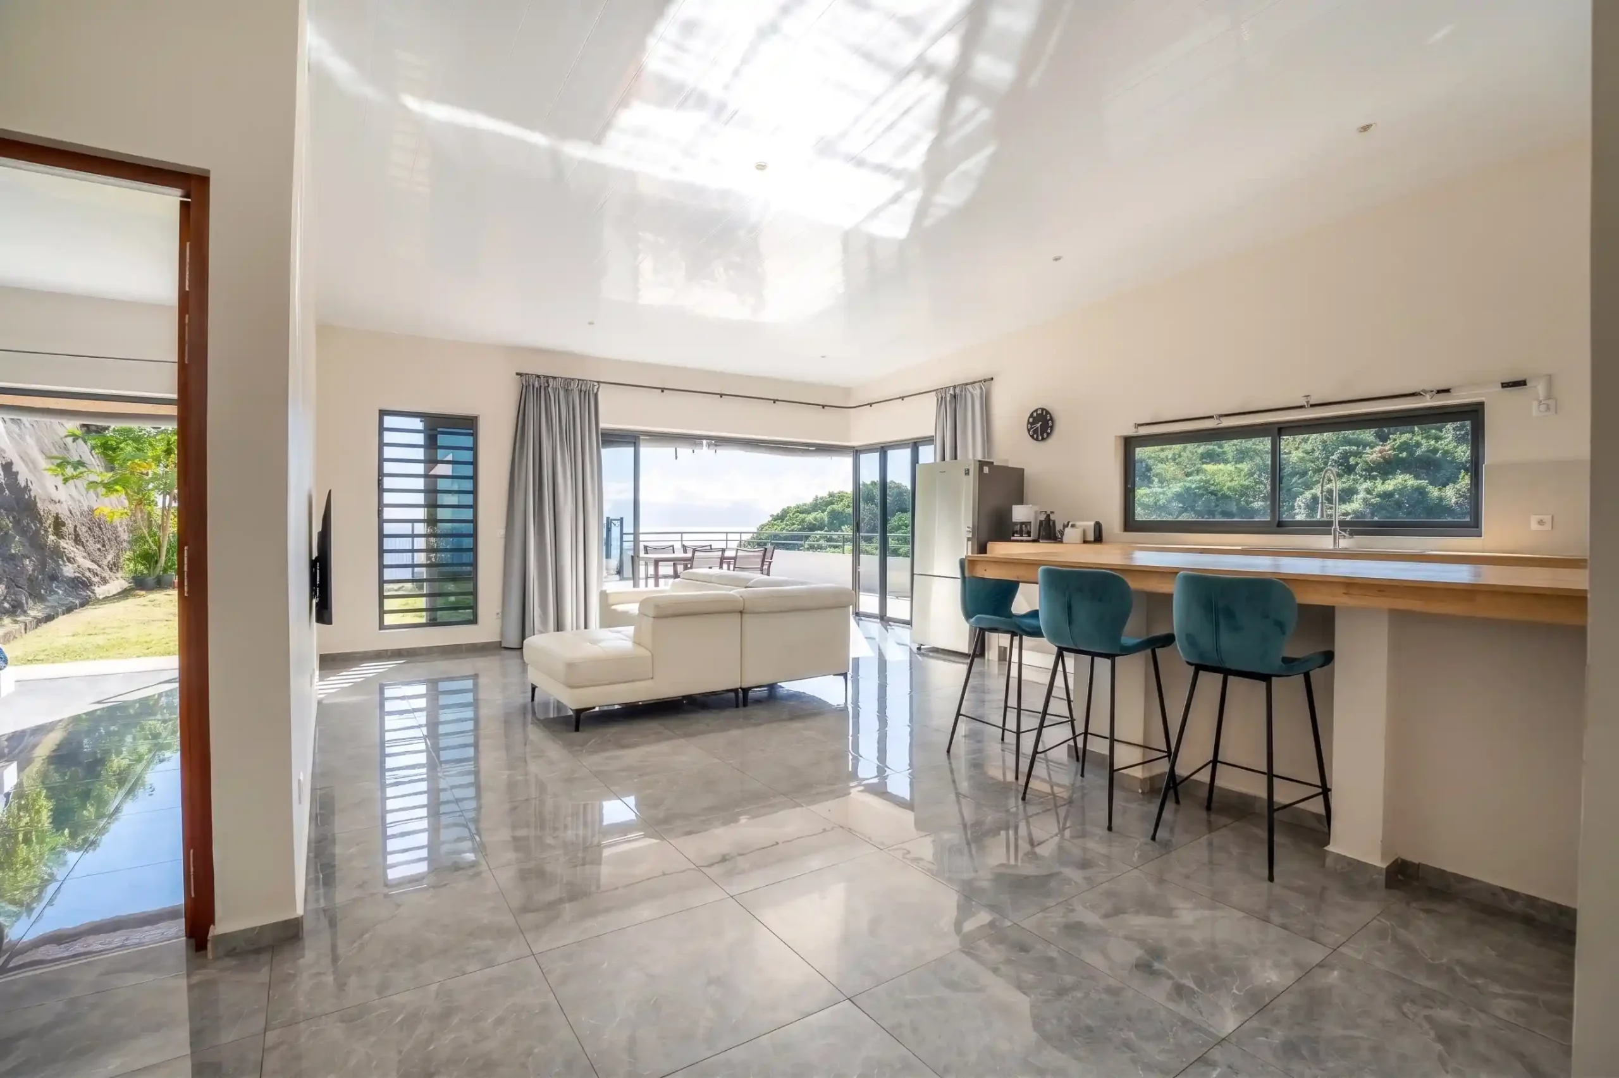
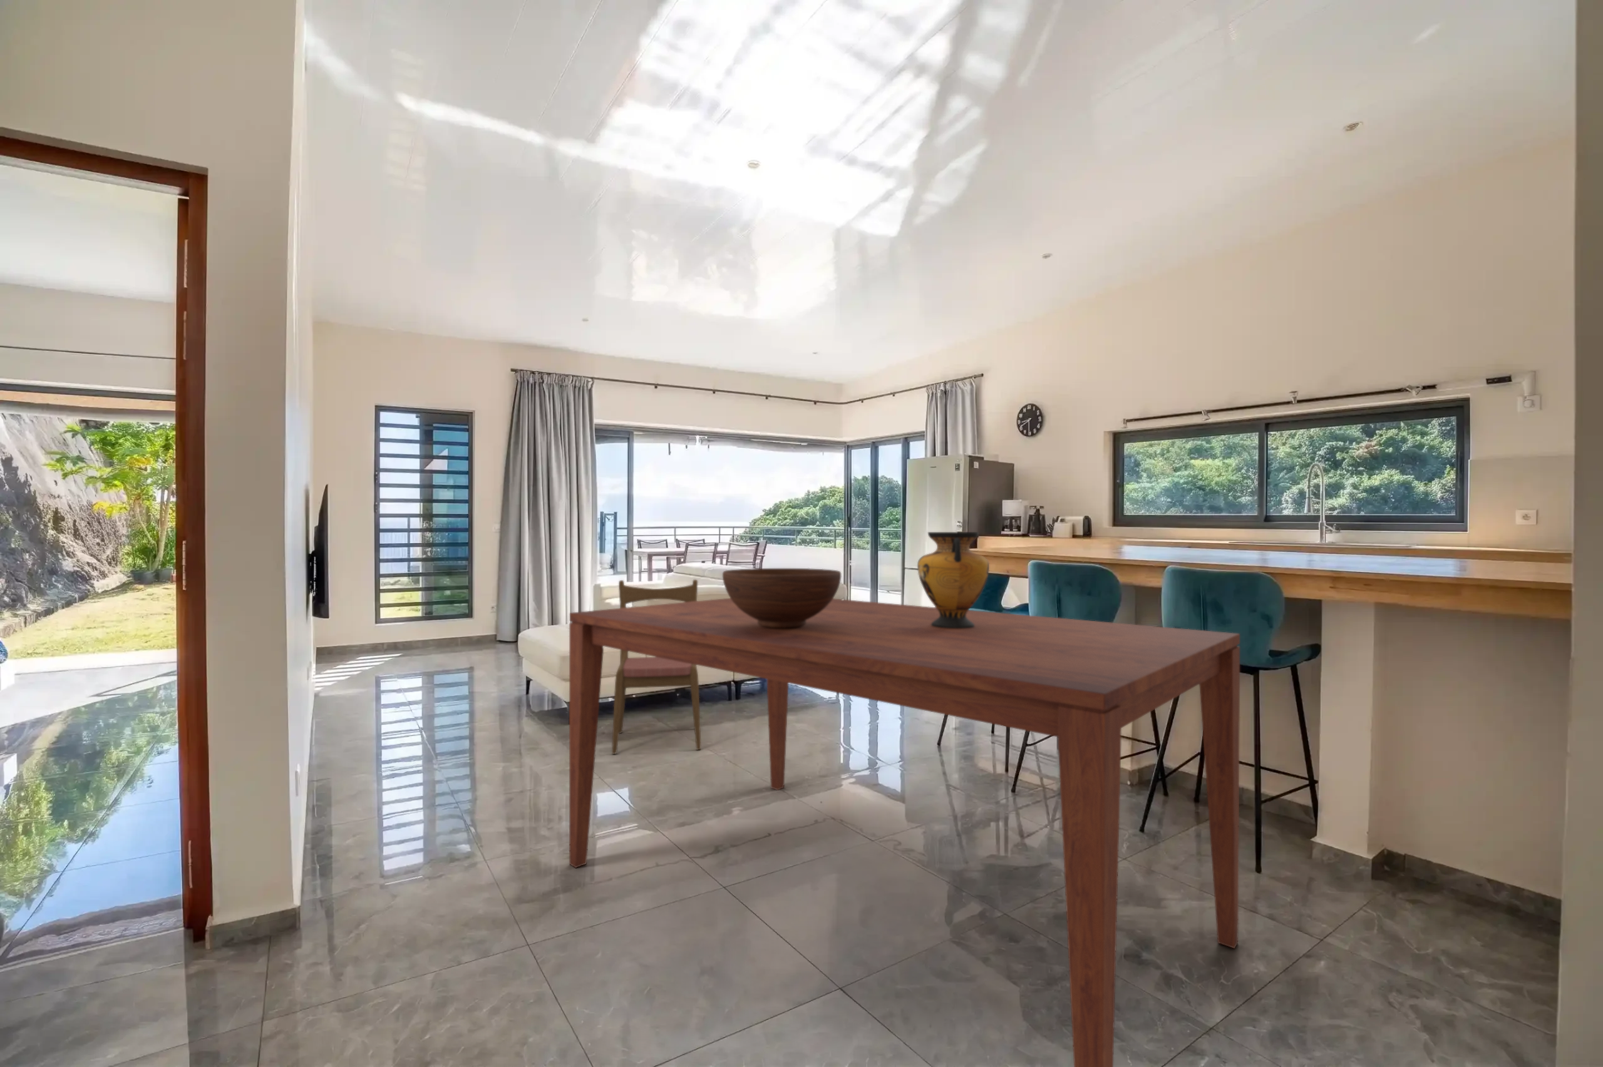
+ dining chair (657, 661)
+ vase (953, 579)
+ fruit bowl (781, 598)
+ dining table (881, 701)
